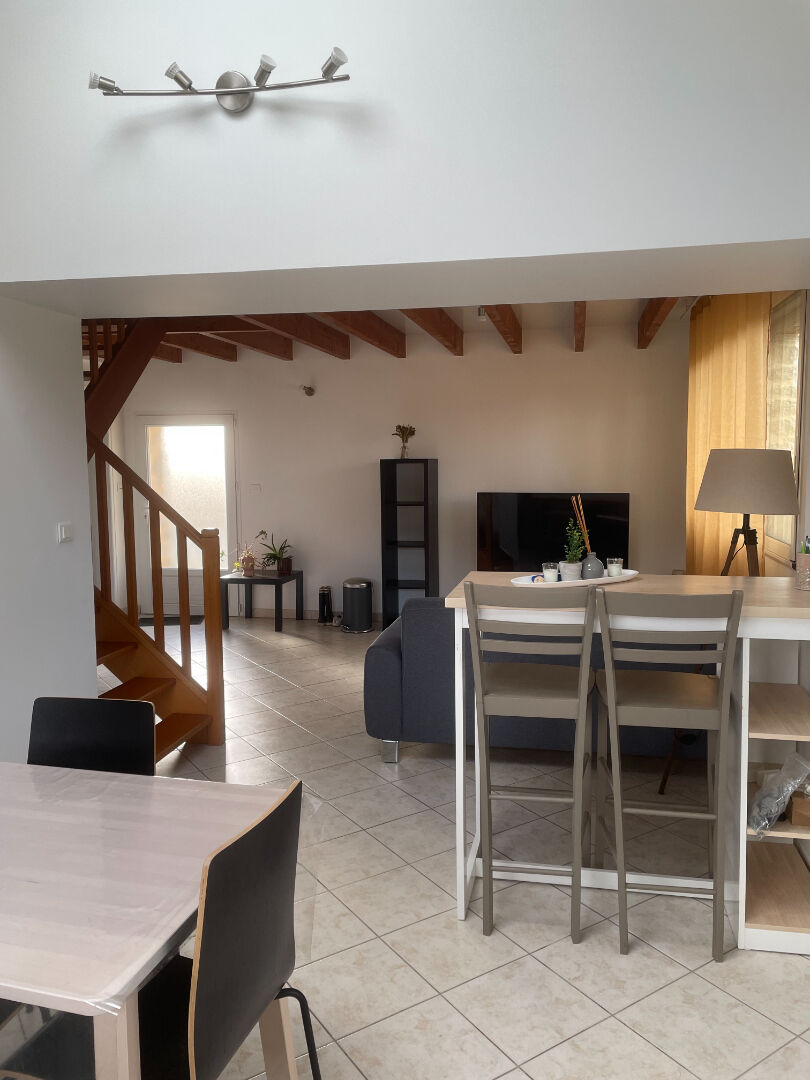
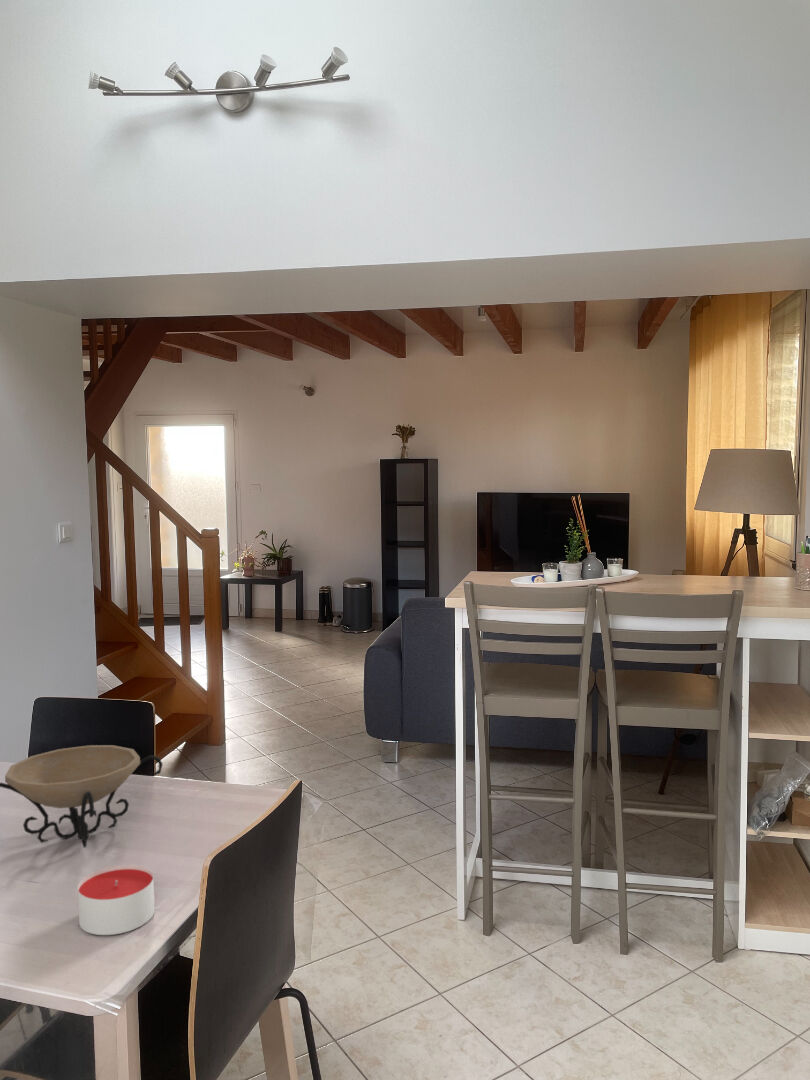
+ candle (116, 897)
+ decorative bowl (77, 799)
